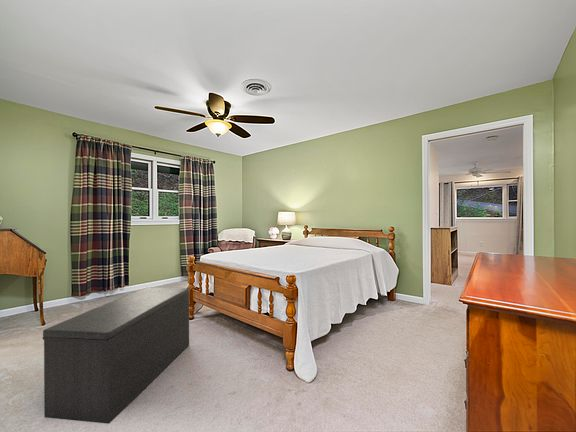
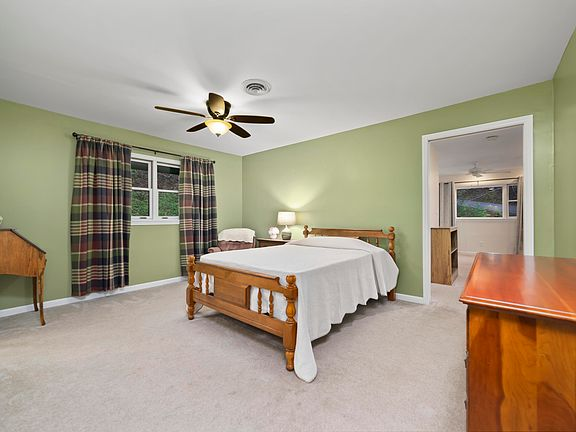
- bench (132, 338)
